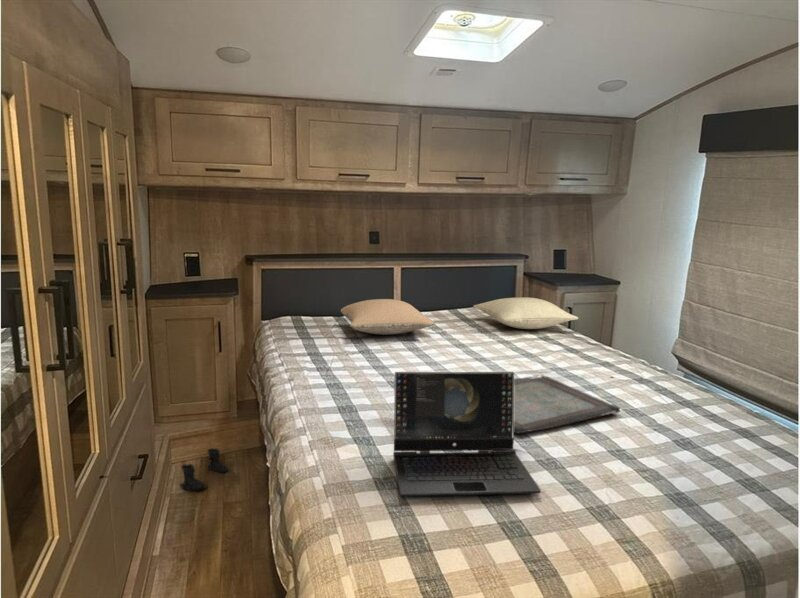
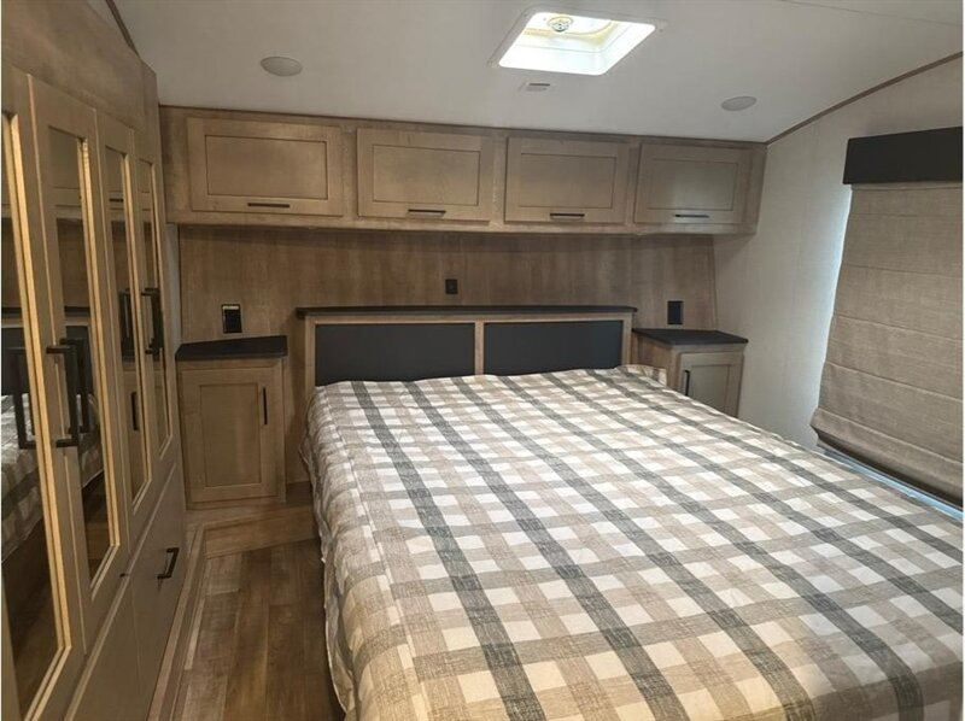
- serving tray (531, 399)
- boots (207, 468)
- pillow (523, 312)
- pillow (384, 317)
- laptop (462, 430)
